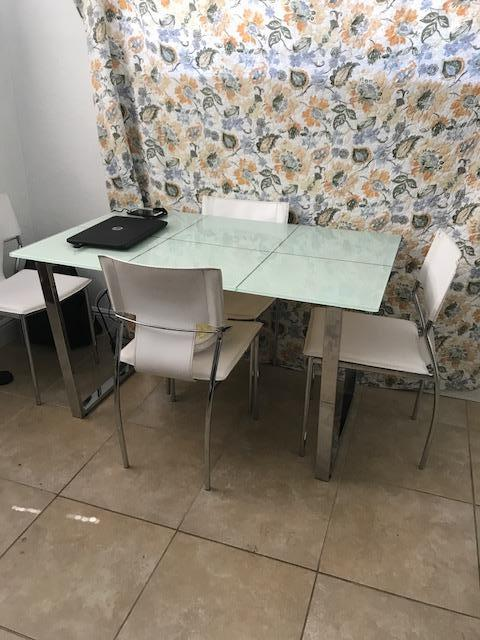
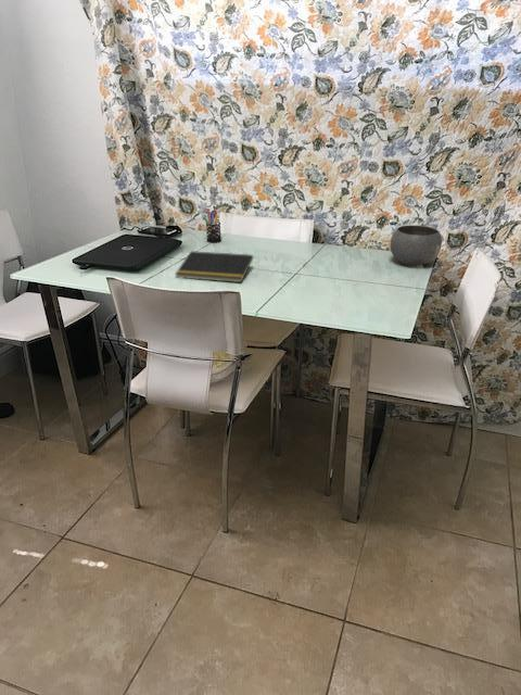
+ pen holder (211, 225)
+ notepad (215, 266)
+ bowl (415, 245)
